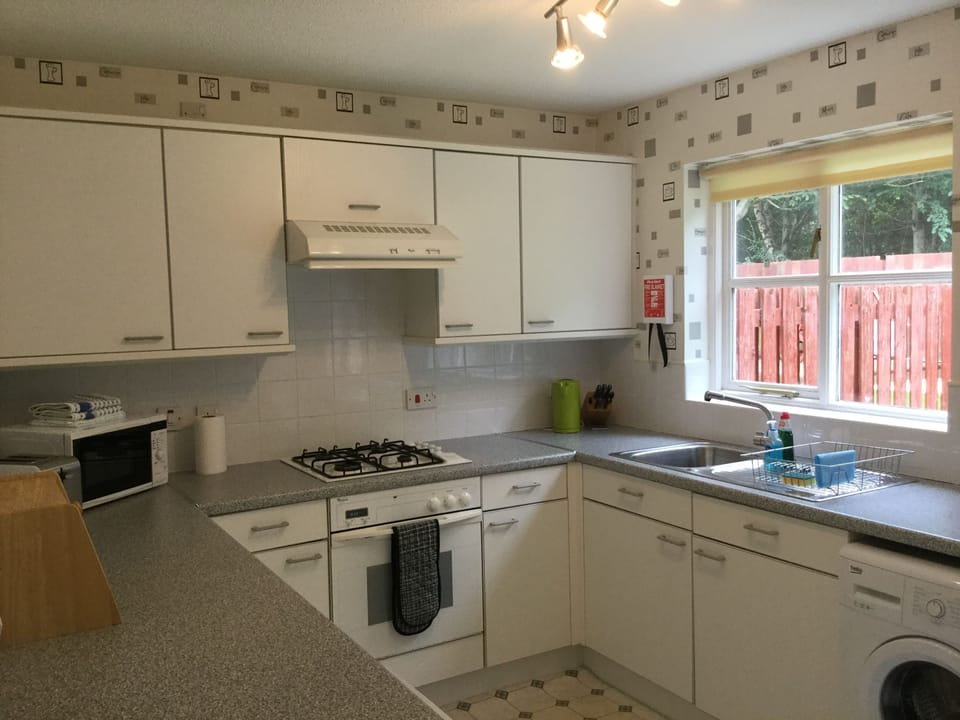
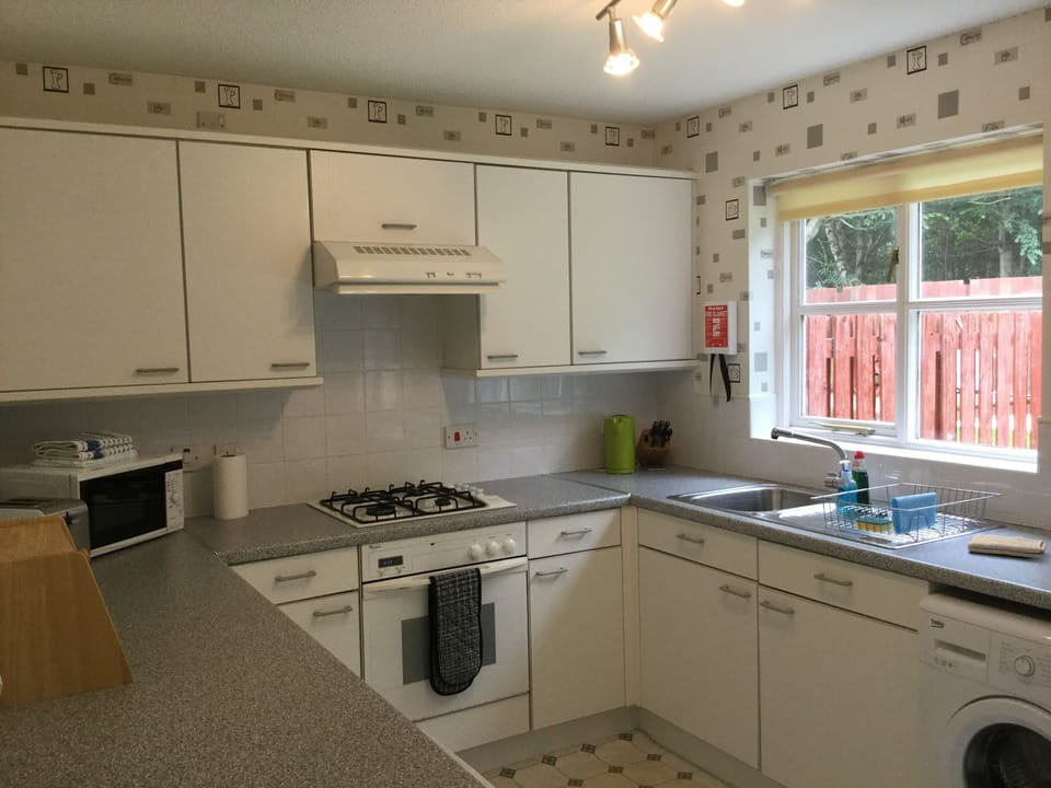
+ washcloth (1006, 545)
